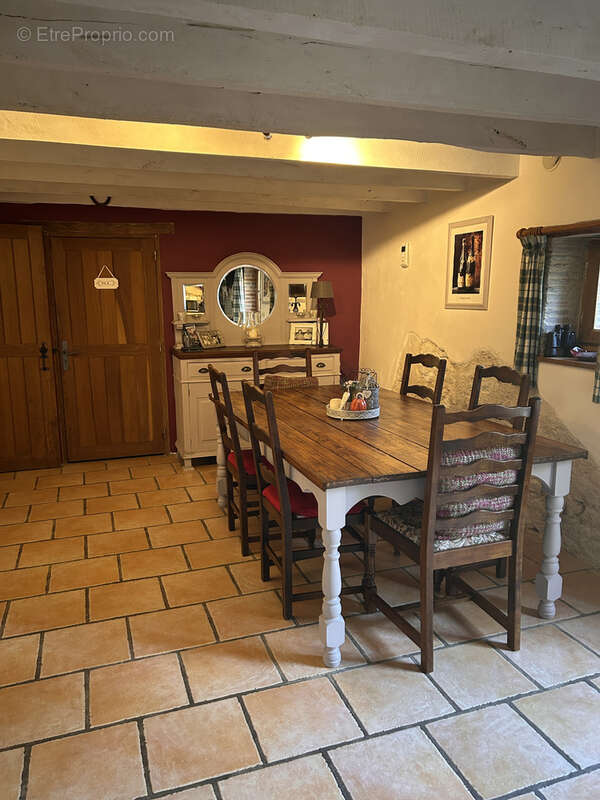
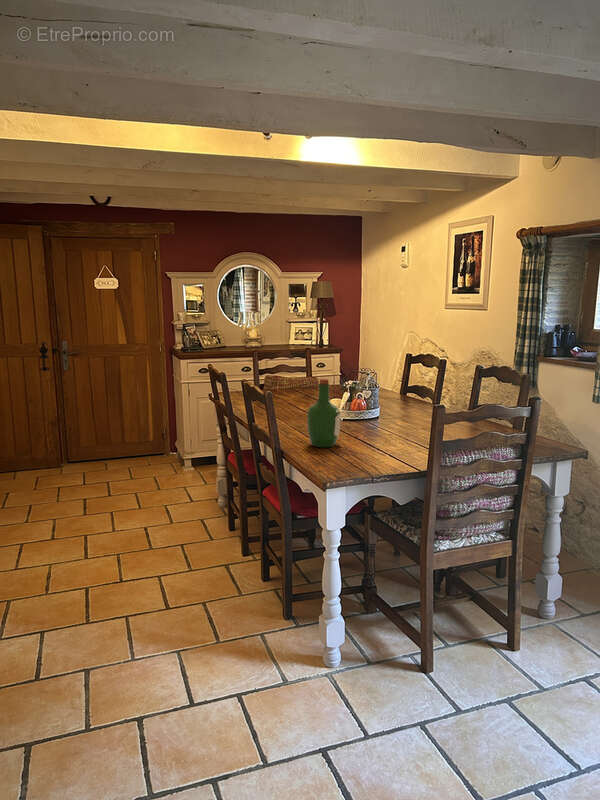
+ wine bottle (323, 411)
